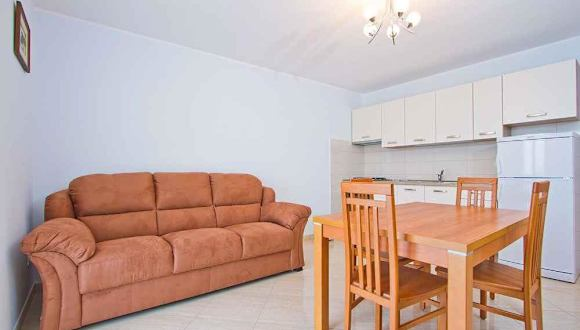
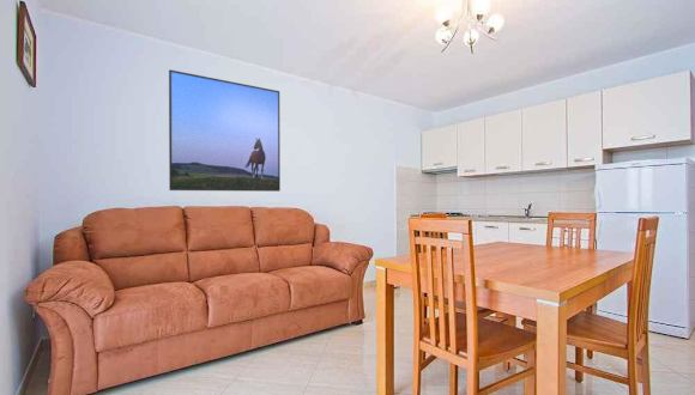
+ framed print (229, 135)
